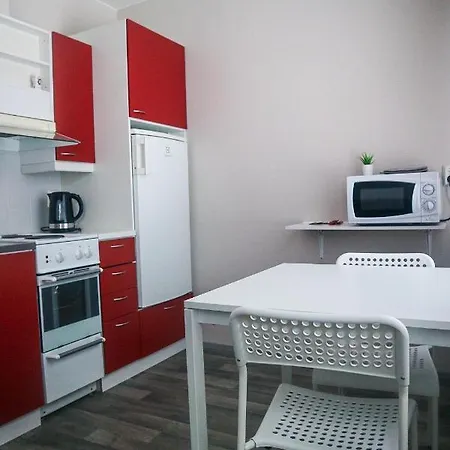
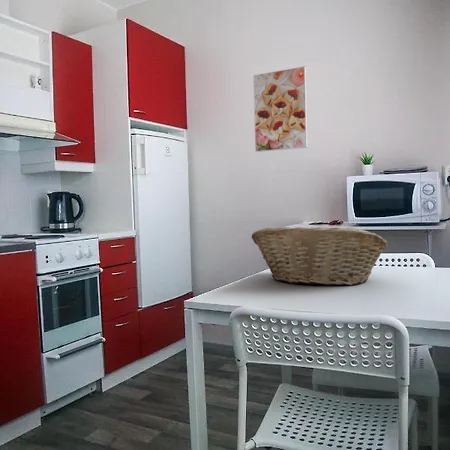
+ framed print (280, 110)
+ fruit basket (316, 252)
